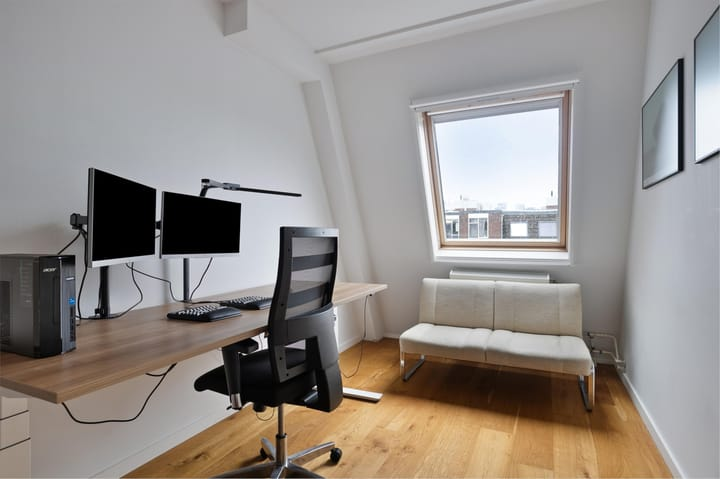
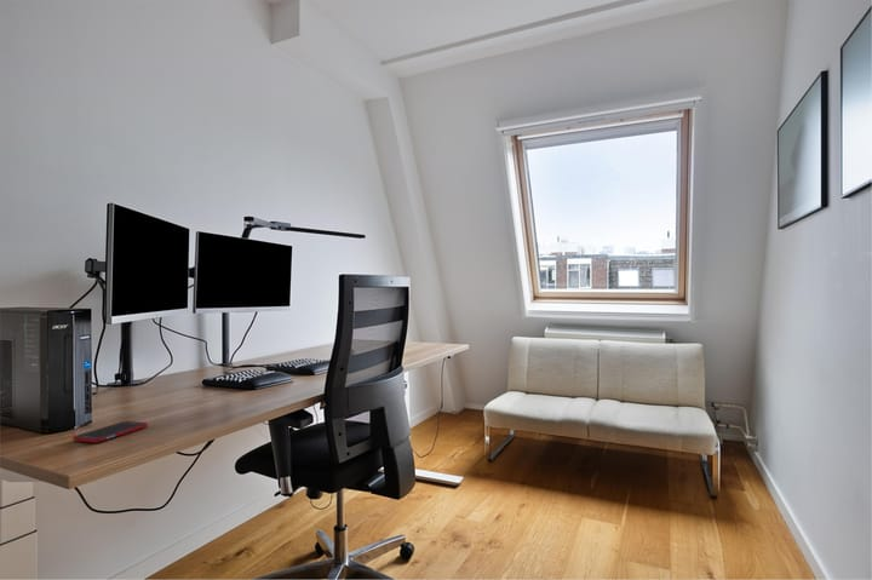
+ cell phone (111, 431)
